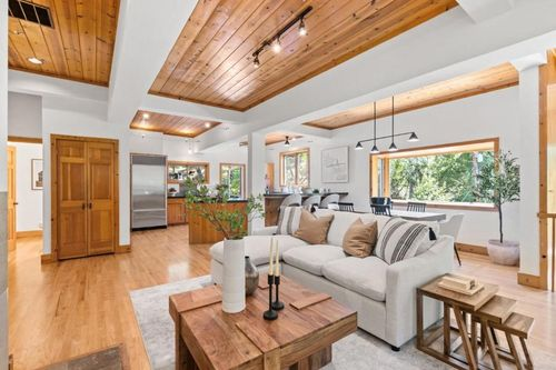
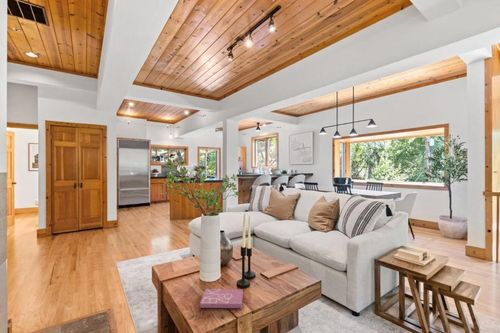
+ book (222, 298)
